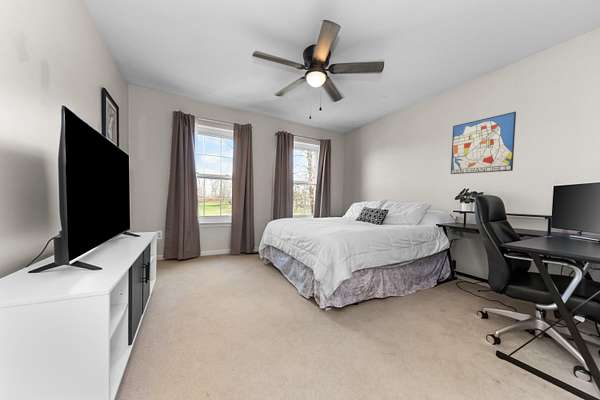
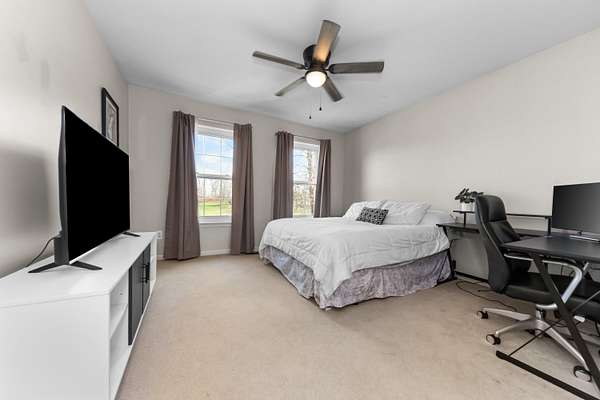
- wall art (479, 146)
